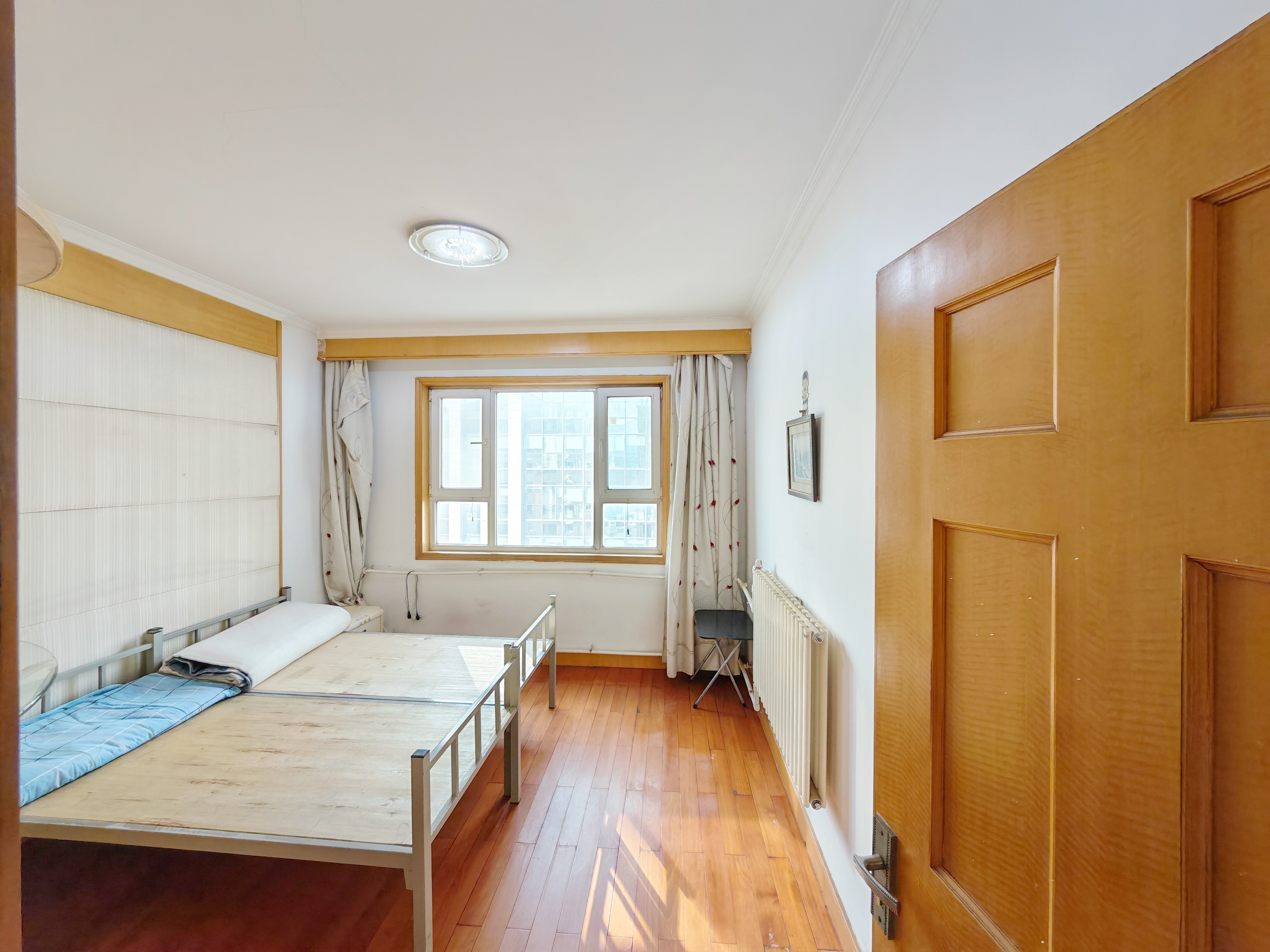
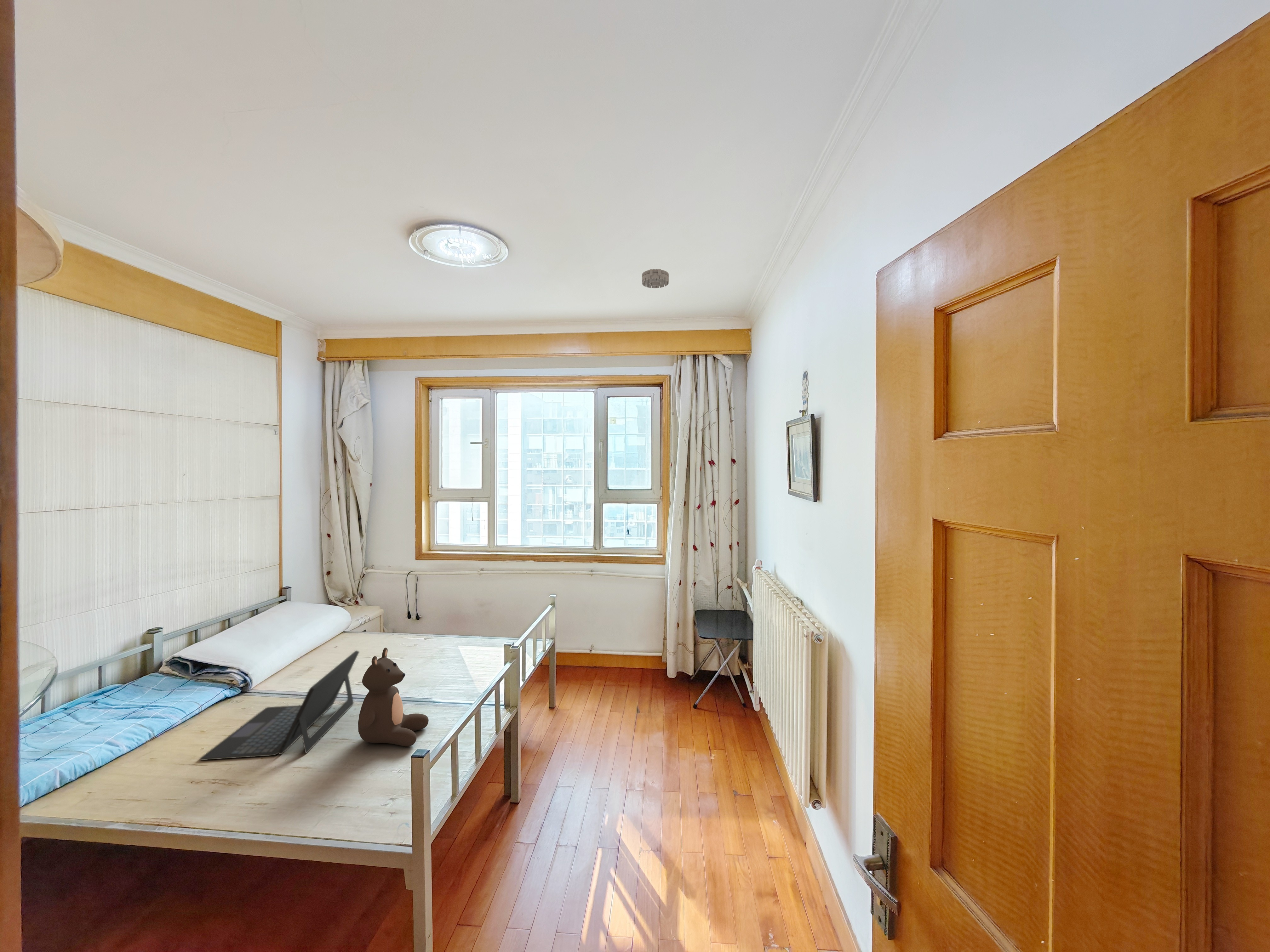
+ smoke detector (655, 278)
+ laptop (288, 706)
+ teddy bear (393, 695)
